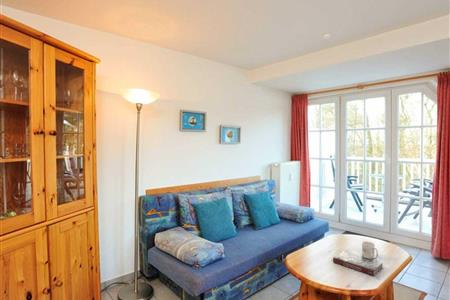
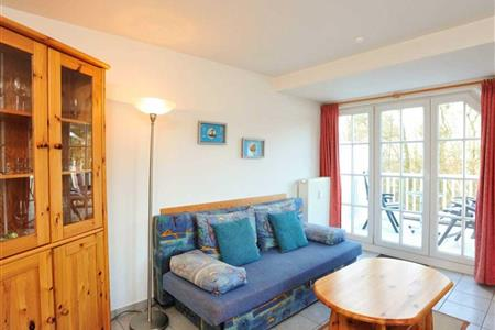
- book (357, 262)
- mug (370, 250)
